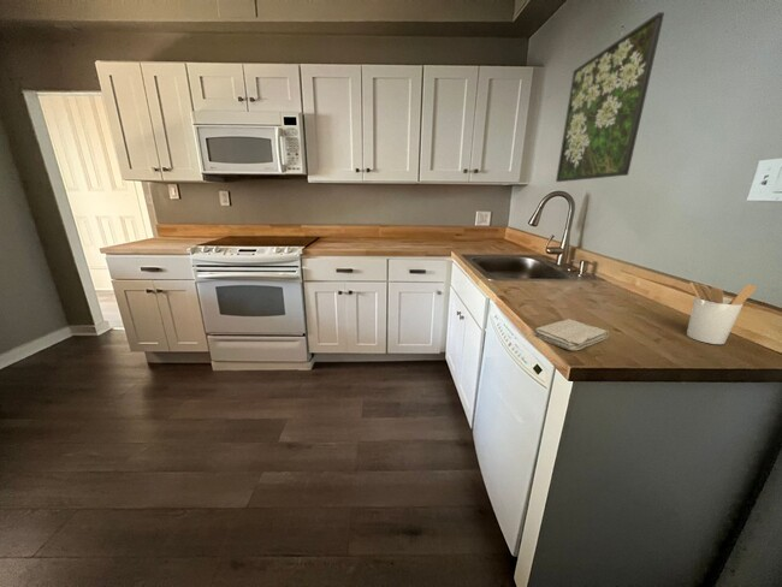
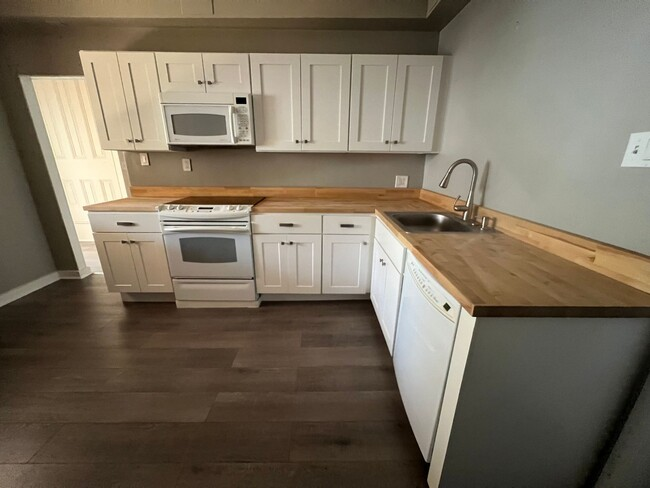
- washcloth (570, 332)
- utensil holder (710, 310)
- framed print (597, 117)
